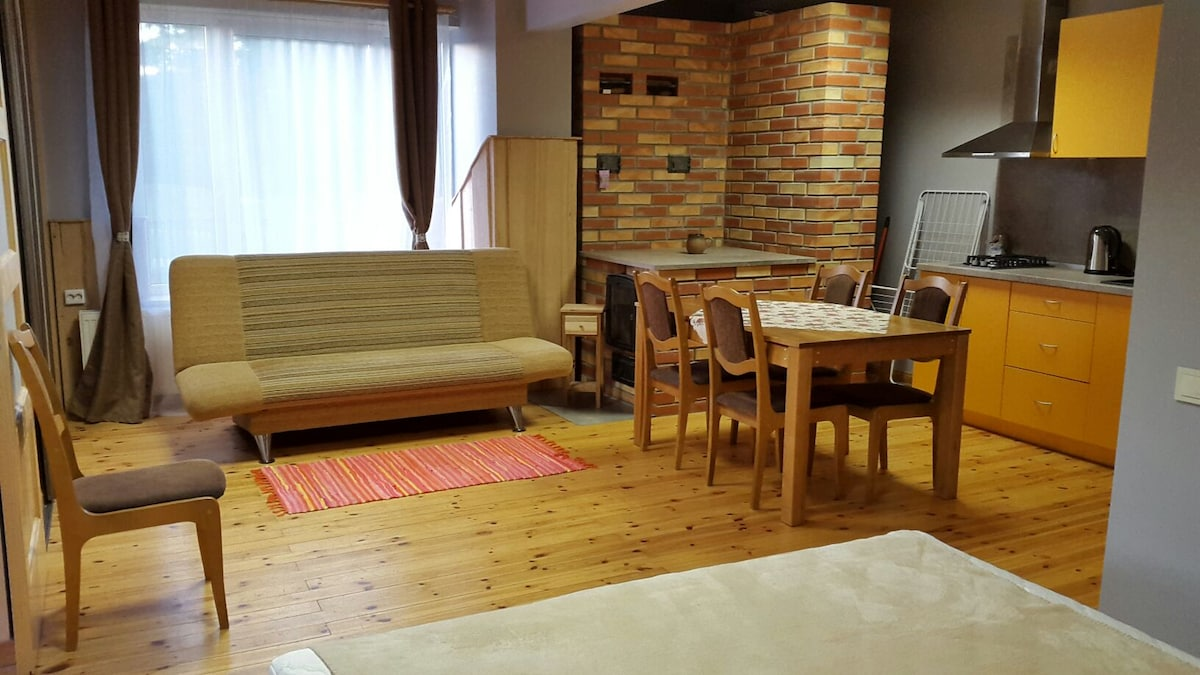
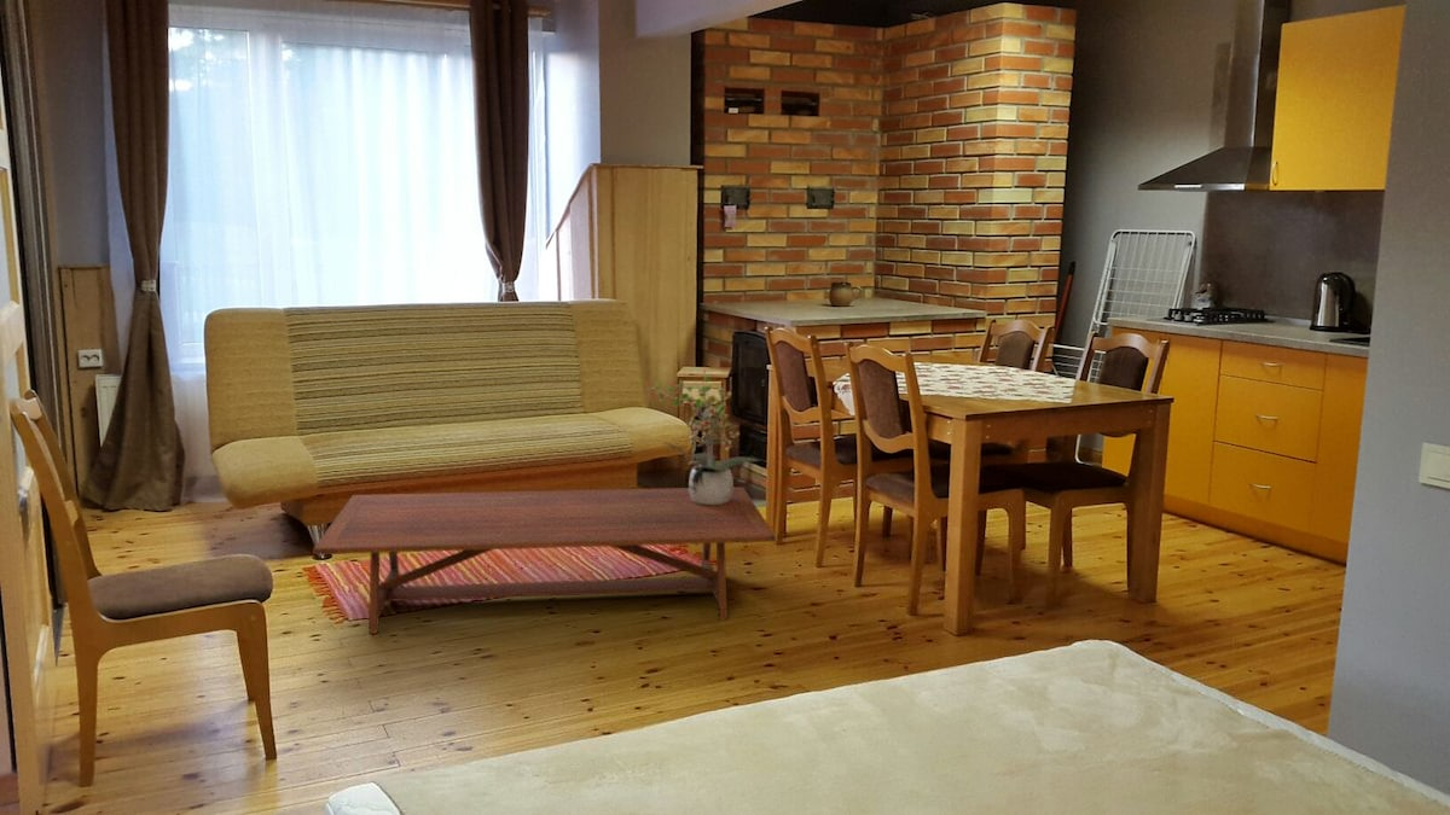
+ coffee table (552, 547)
+ potted plant (706, 438)
